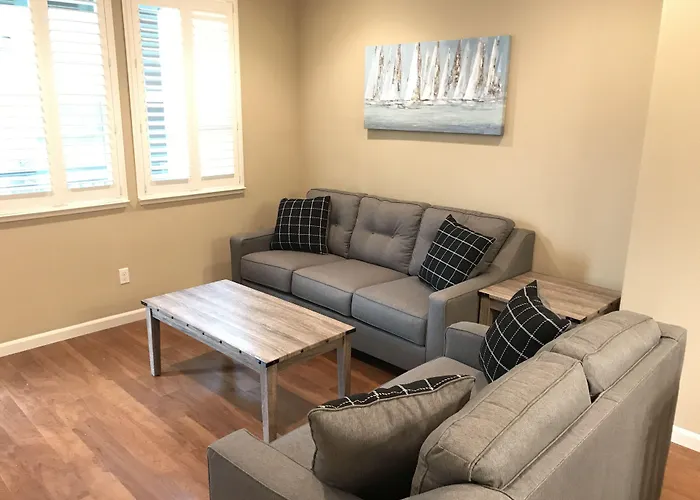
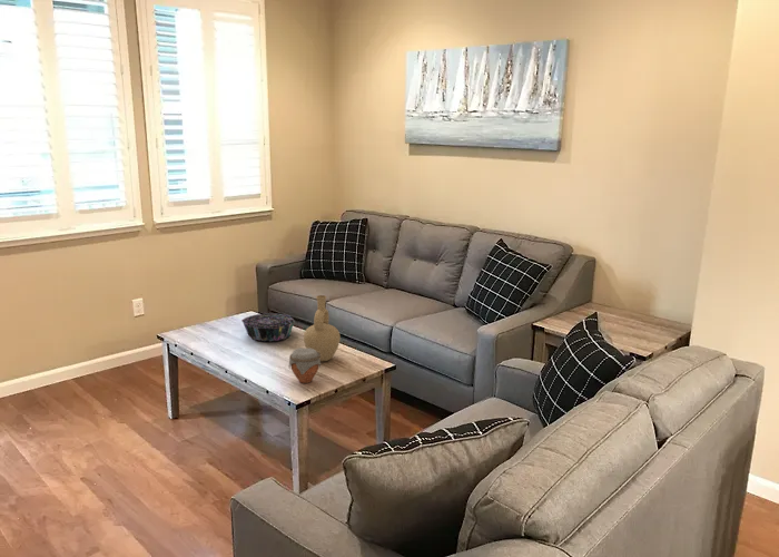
+ vase (322, 328)
+ decorative bowl (269, 328)
+ jar (305, 365)
